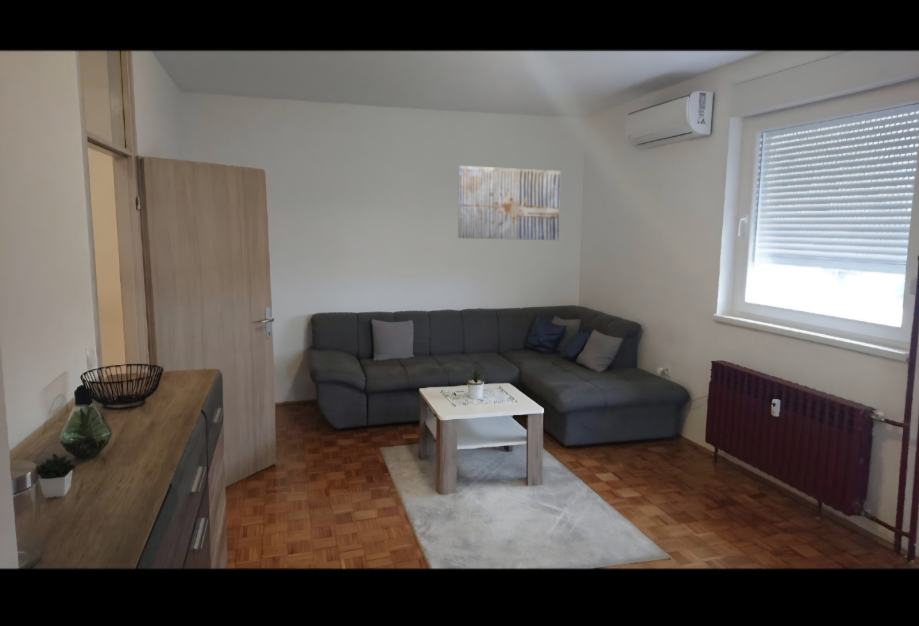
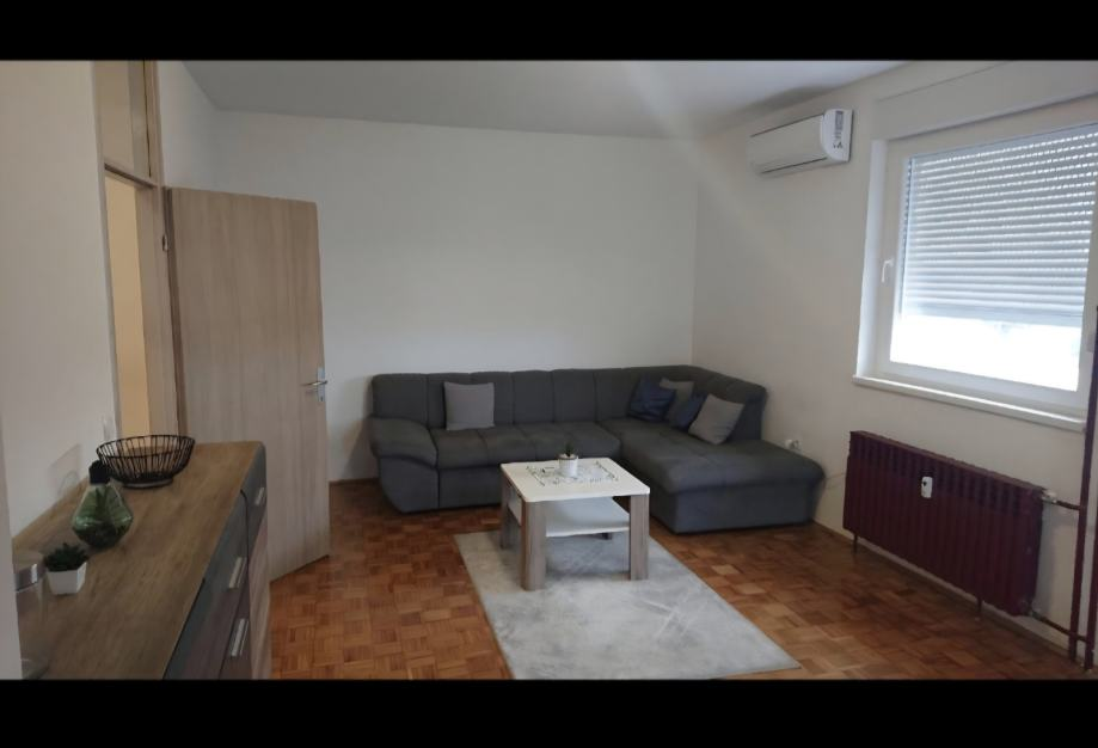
- wall art (509, 203)
